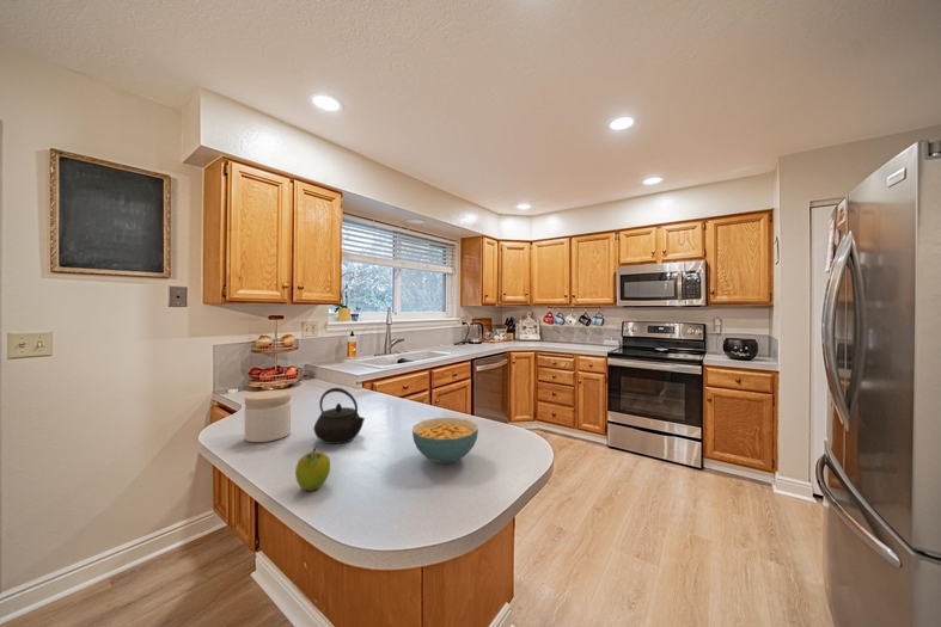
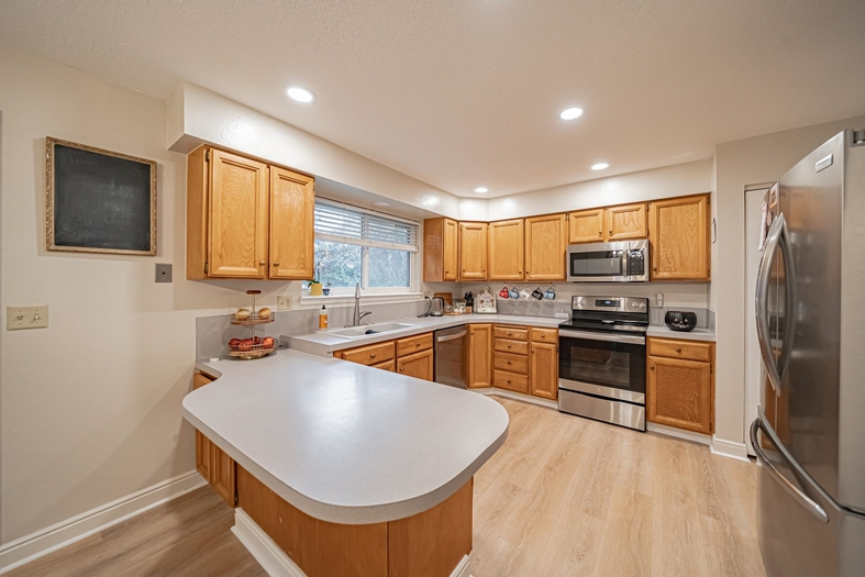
- cereal bowl (445, 443)
- fruit (312, 468)
- jar (268, 414)
- kettle (341, 413)
